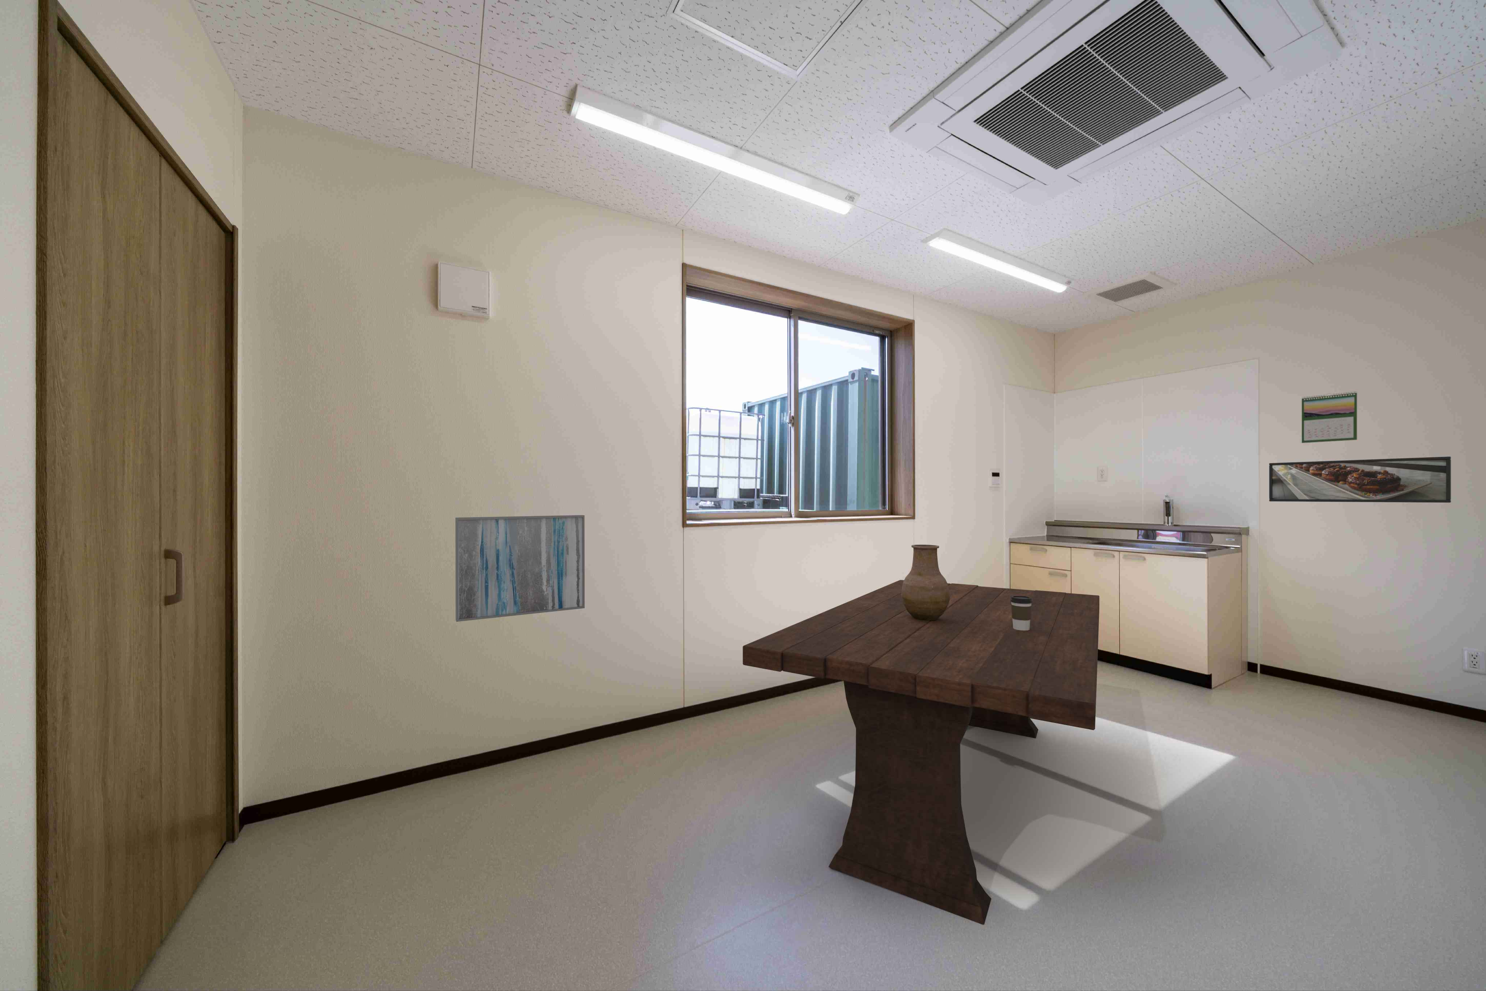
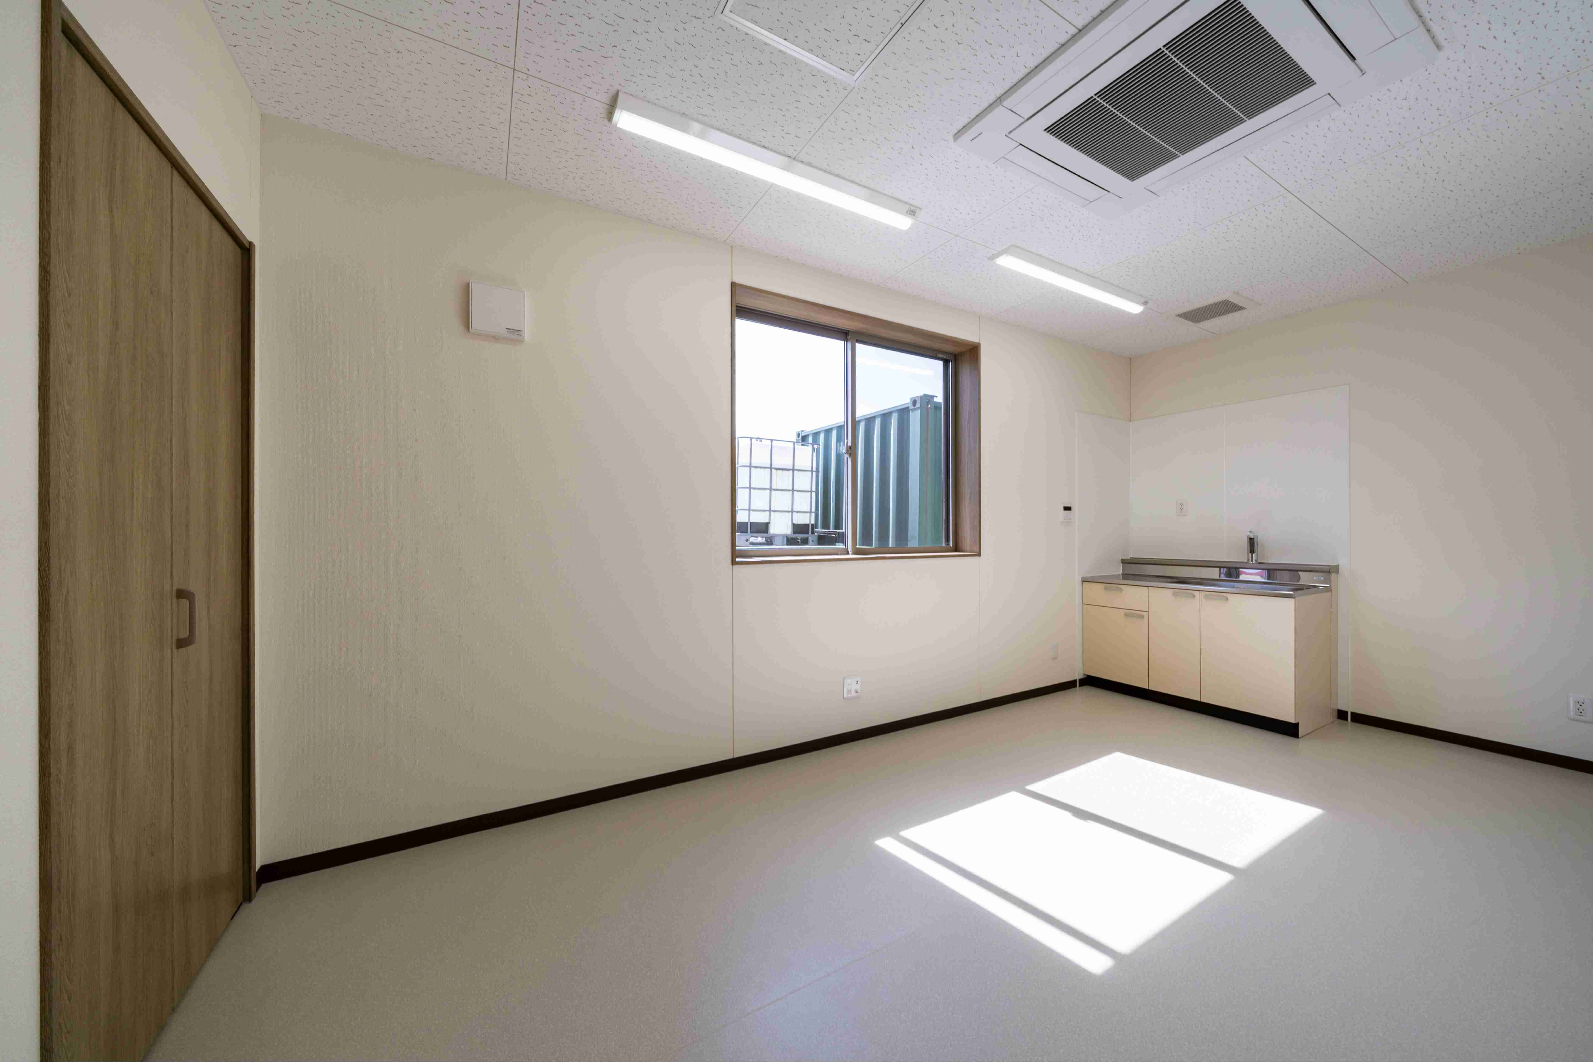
- wall art (523, 565)
- dining table (956, 699)
- vase (925, 582)
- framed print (1351, 481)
- calendar (1329, 417)
- coffee cup (1022, 613)
